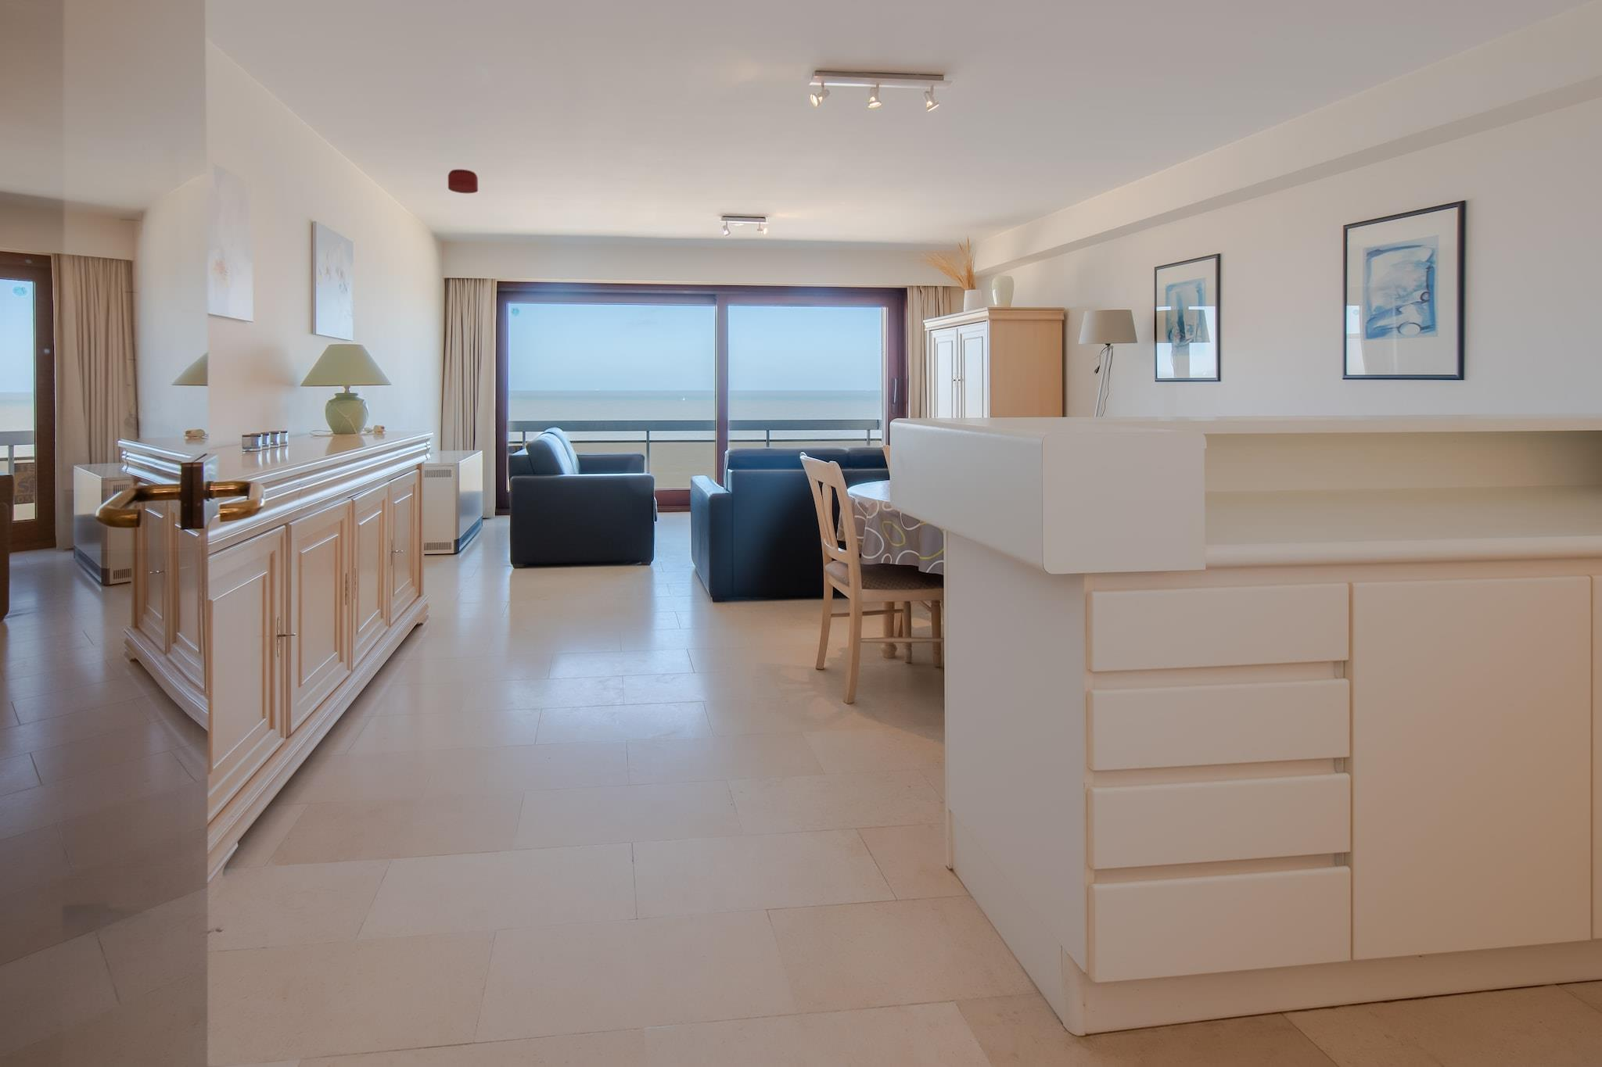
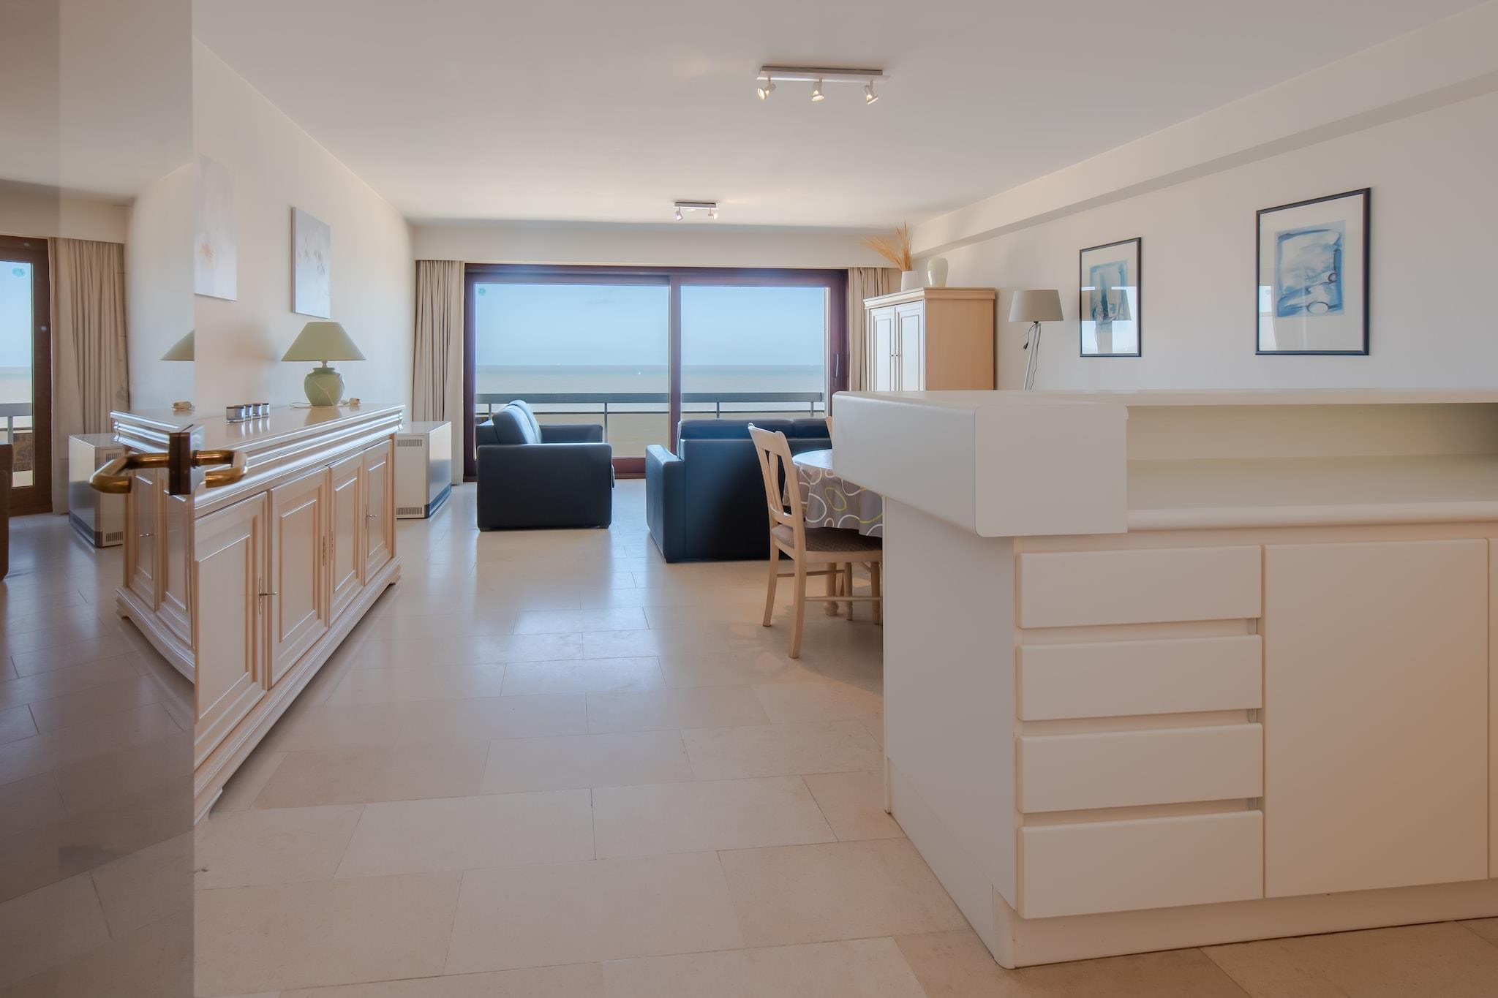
- smoke detector (462, 181)
